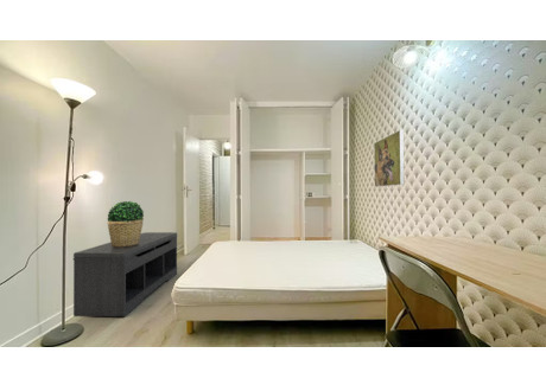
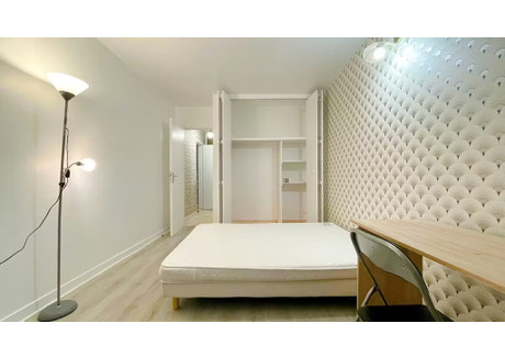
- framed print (387, 161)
- potted plant (126, 223)
- bench (135, 265)
